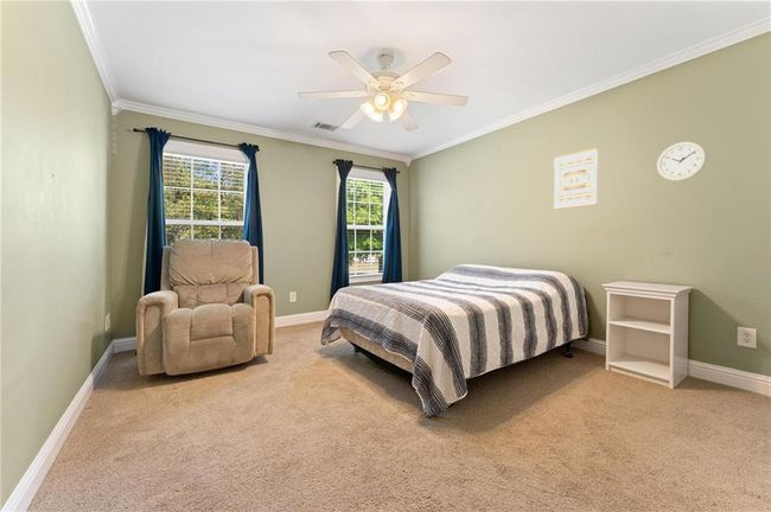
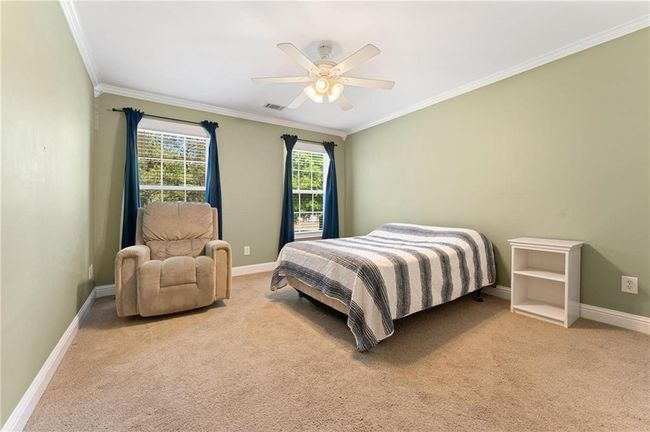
- wall art (574, 180)
- wall clock (680, 161)
